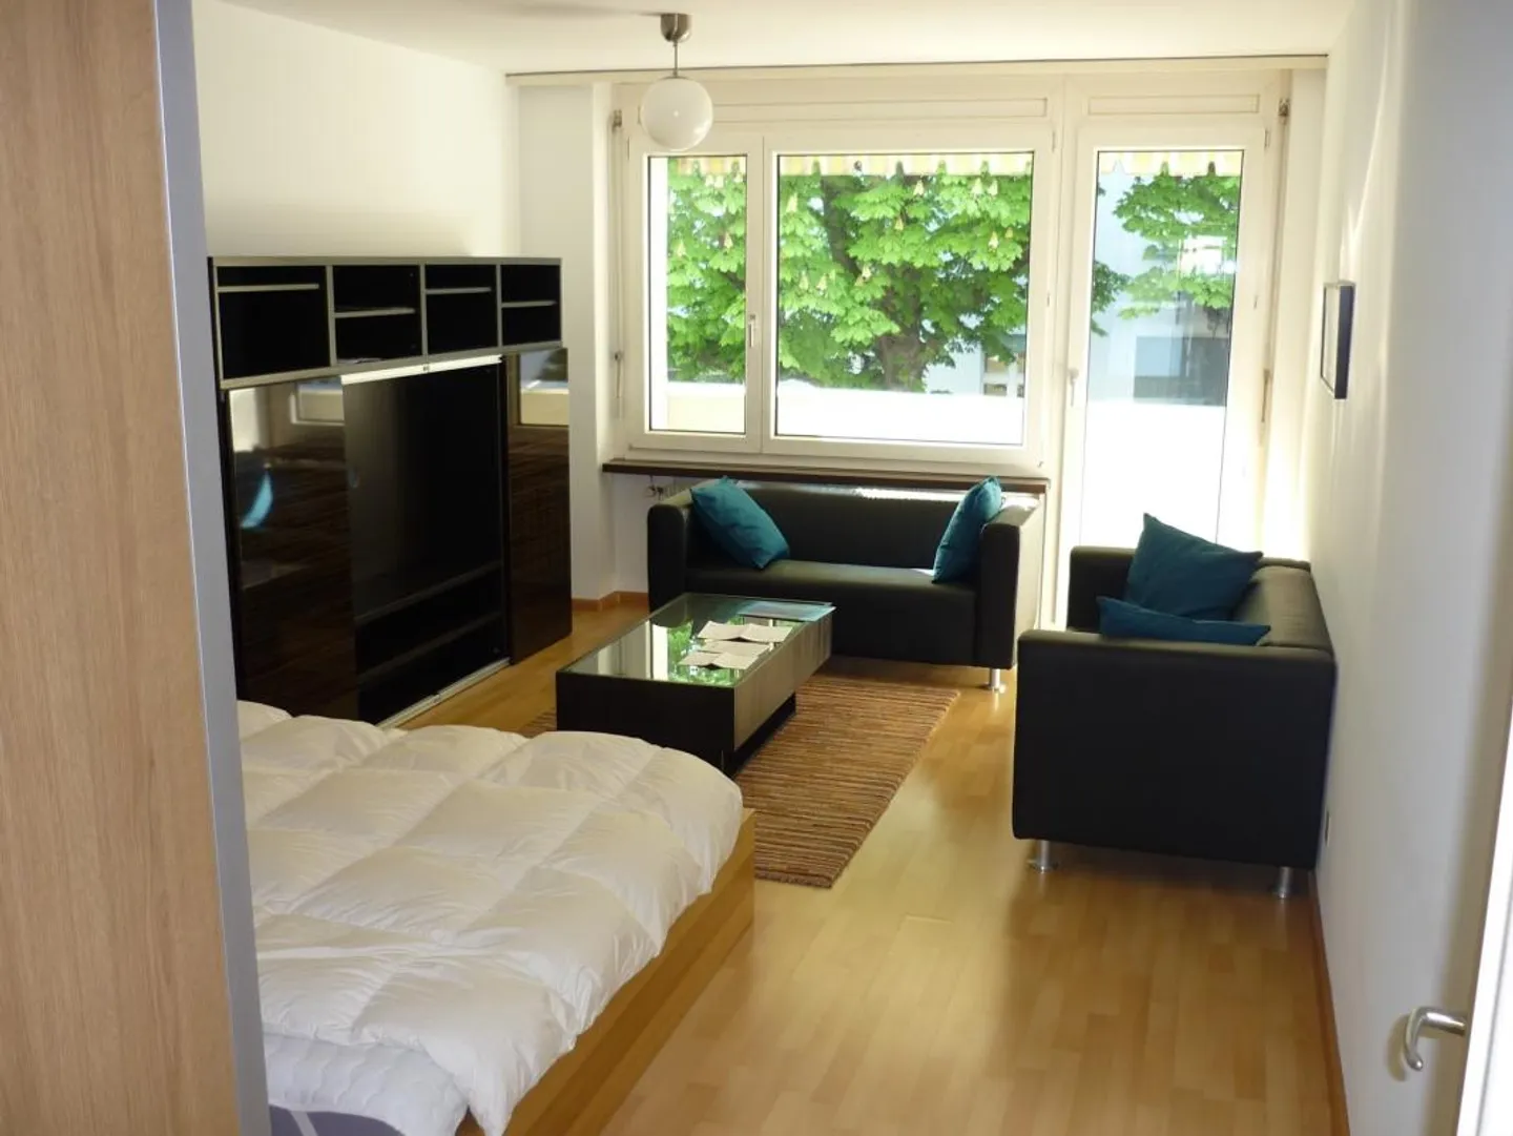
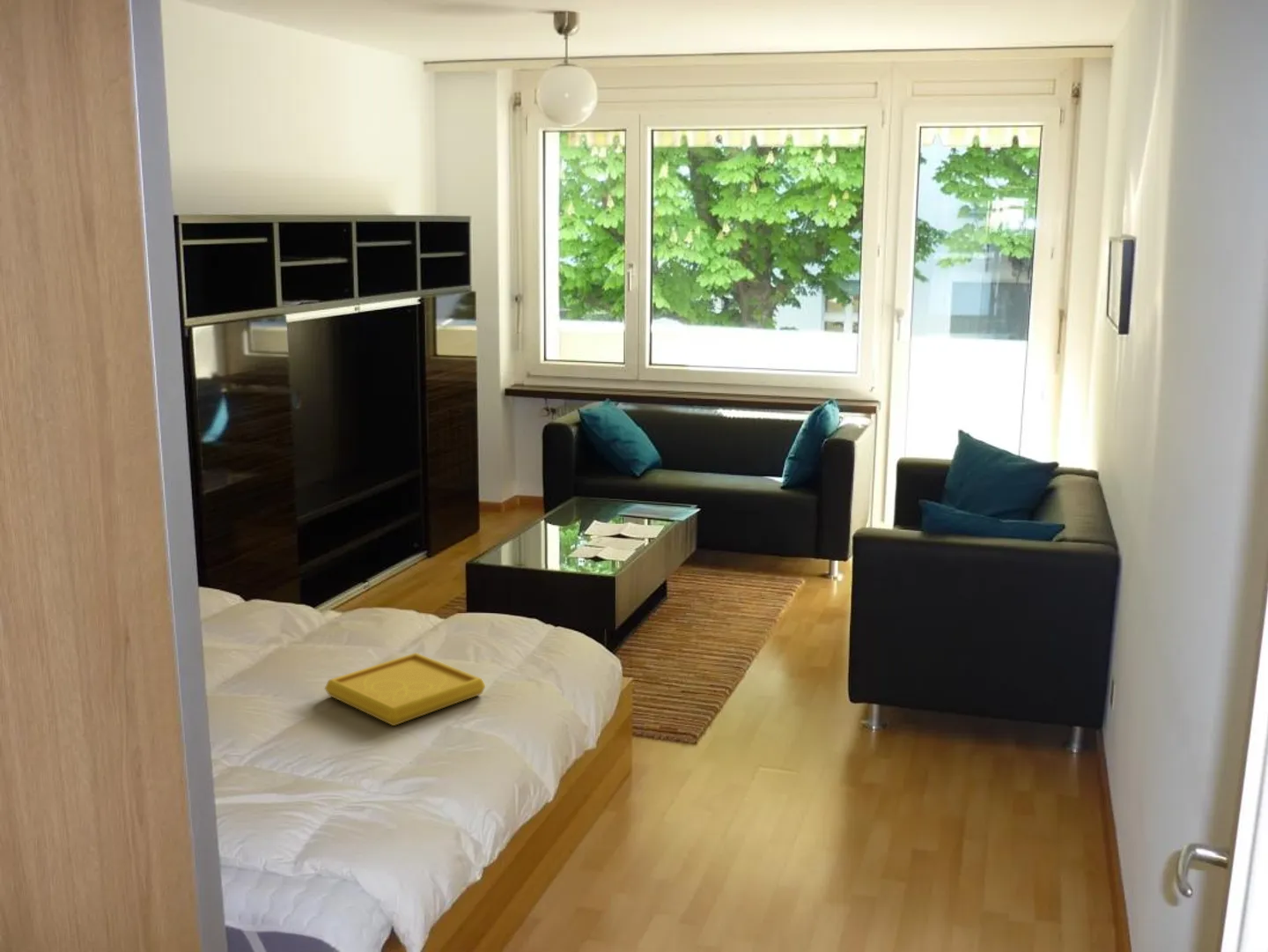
+ serving tray (405, 687)
